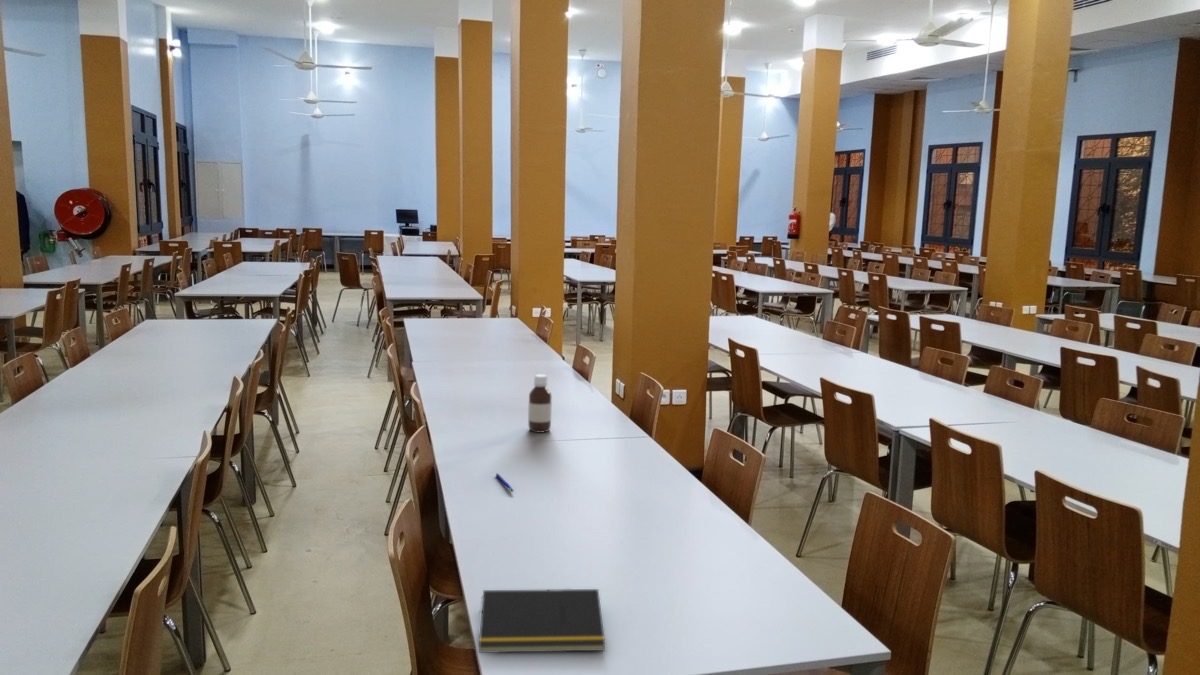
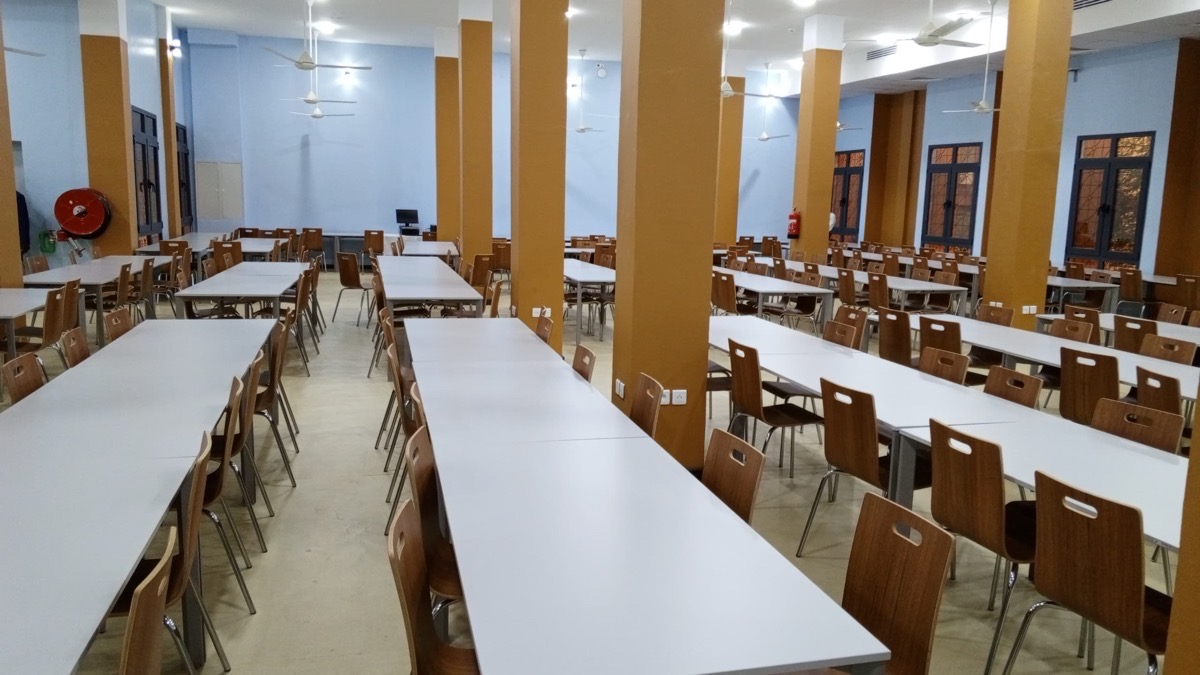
- bottle (540, 403)
- notepad (541, 619)
- pen (504, 482)
